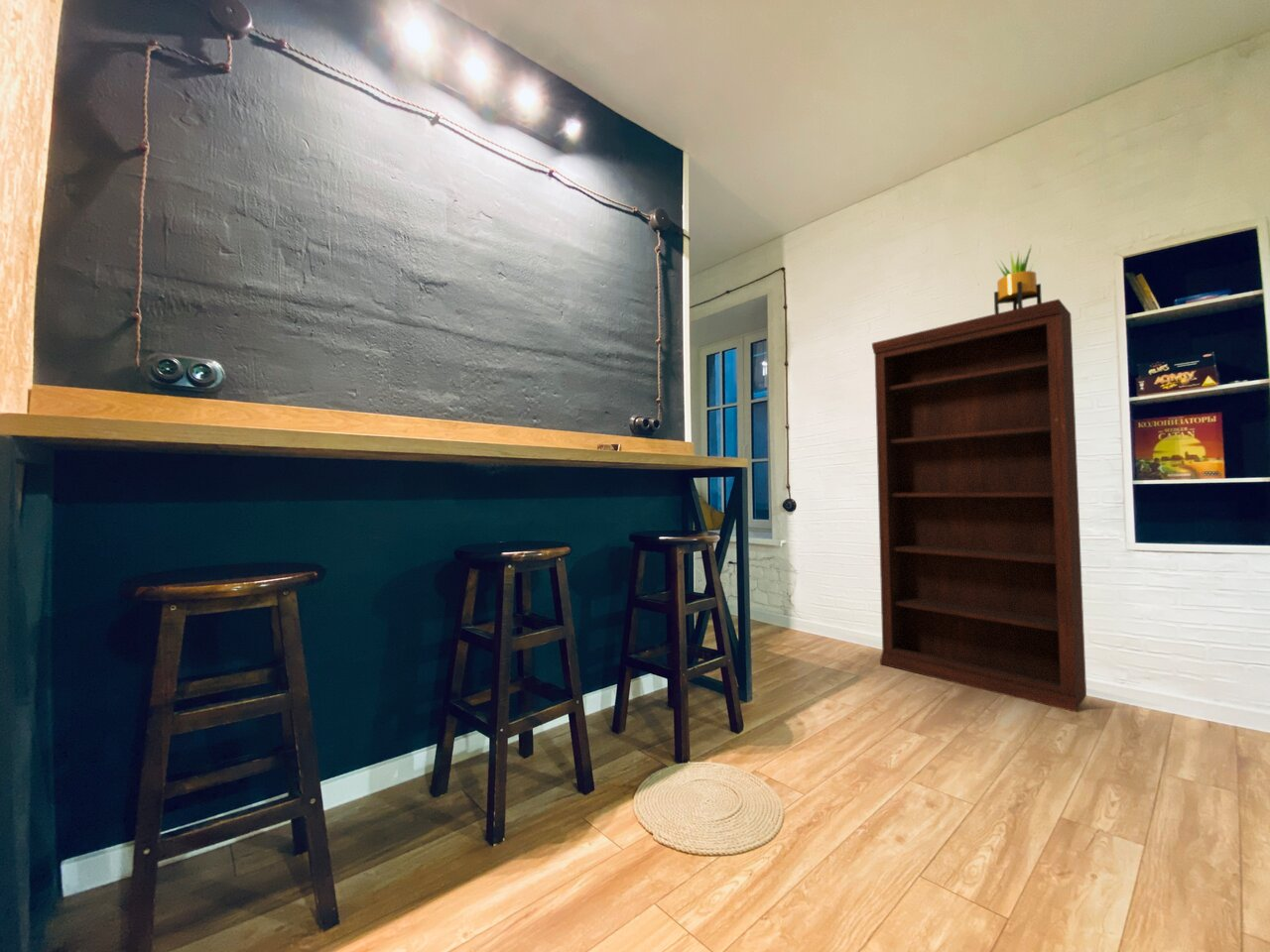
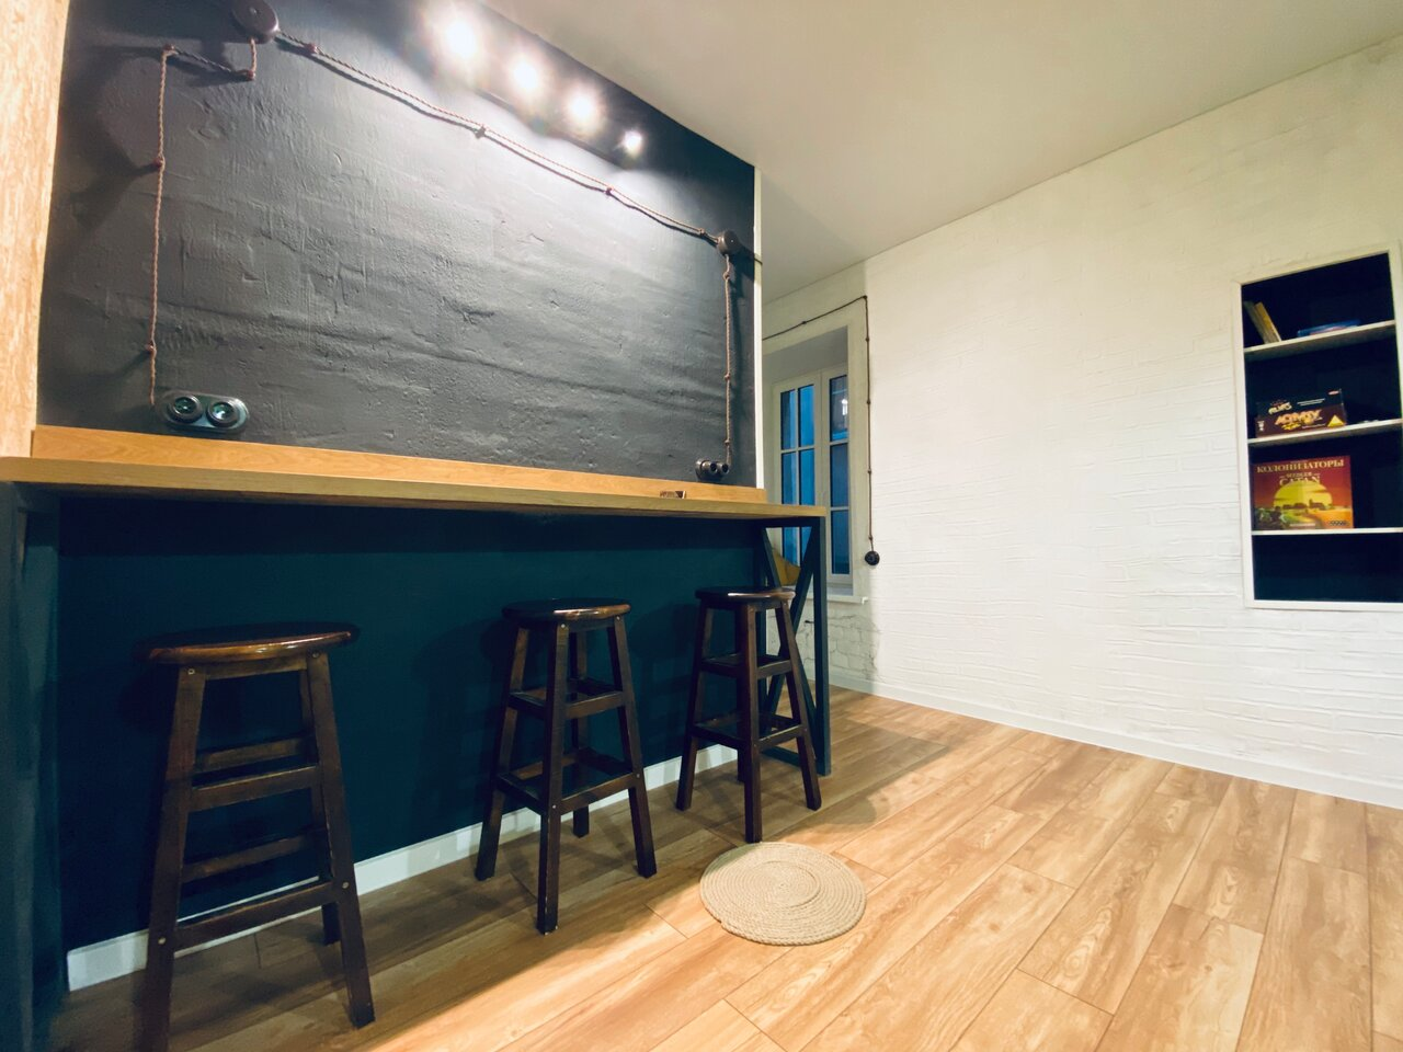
- potted plant (1016, 283)
- bookshelf (968, 502)
